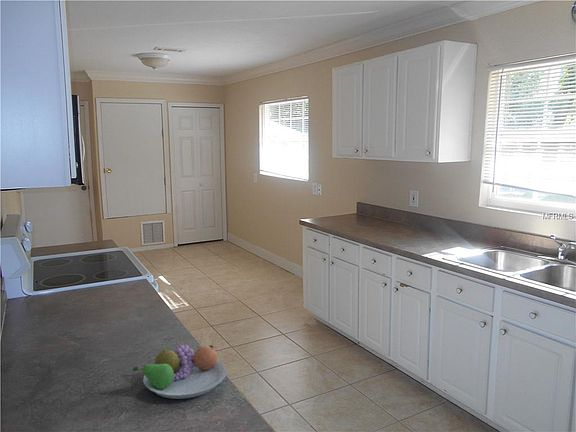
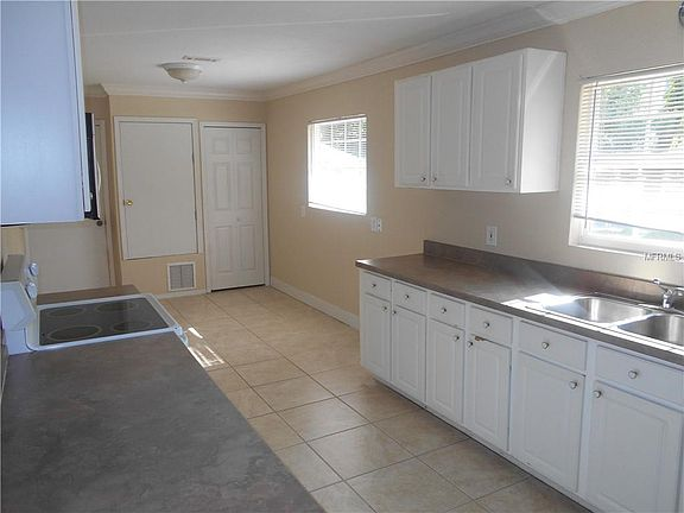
- fruit bowl (181, 366)
